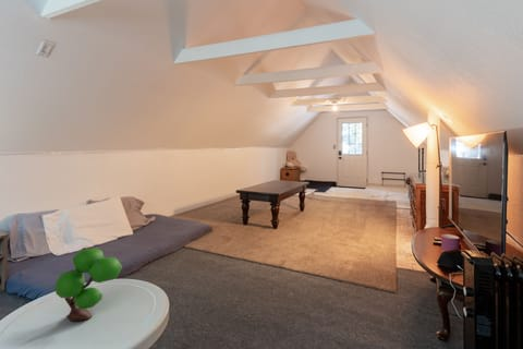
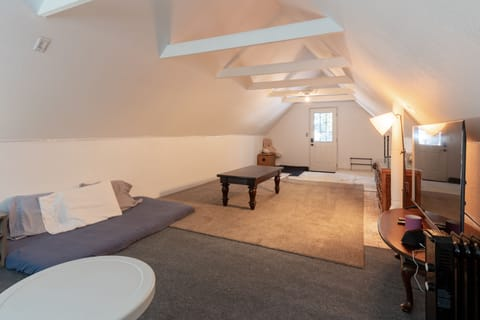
- plant (89, 282)
